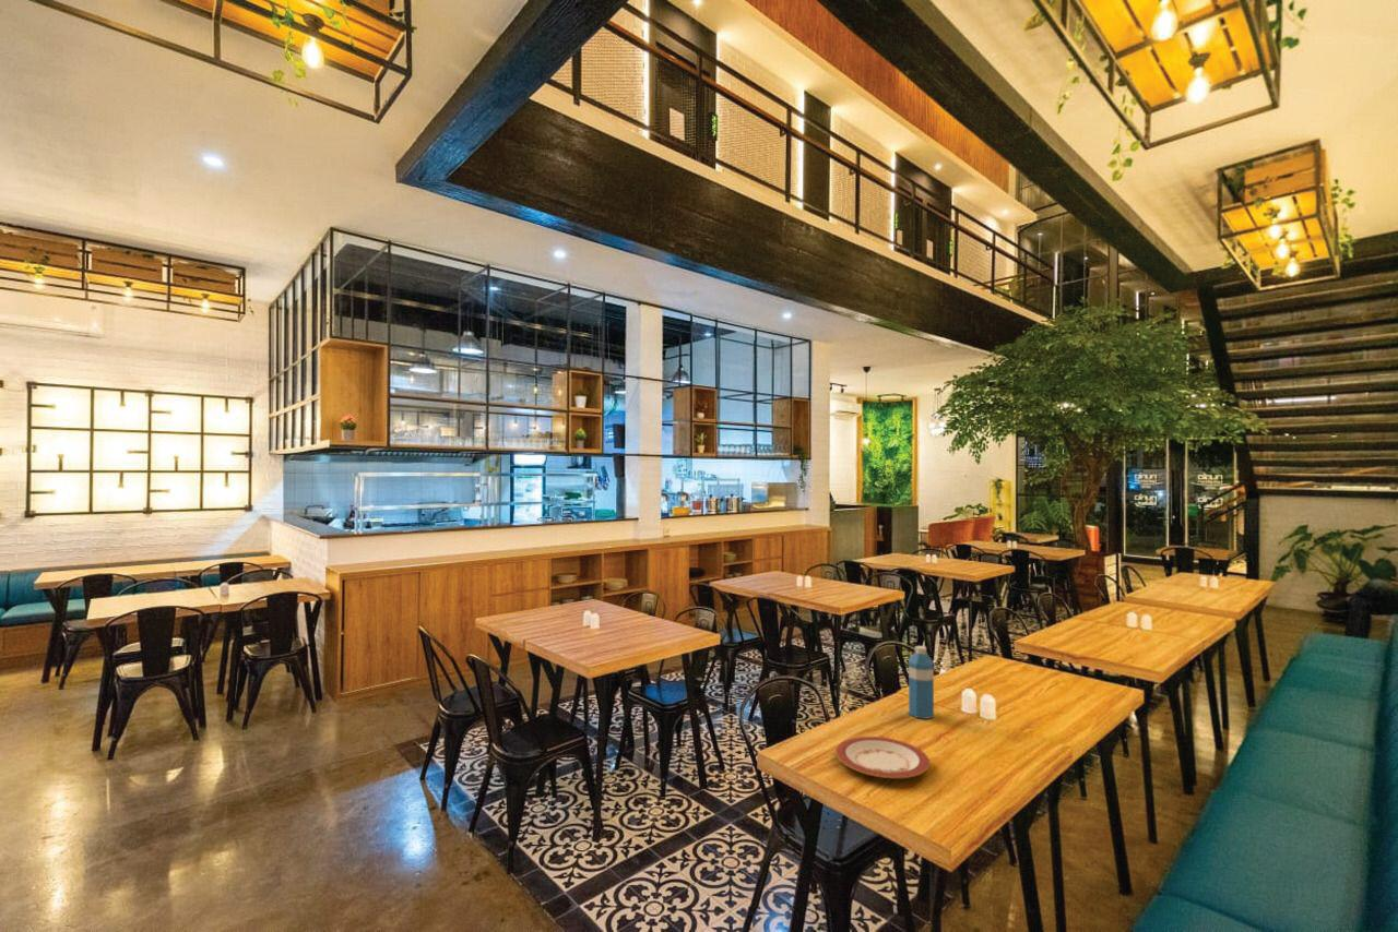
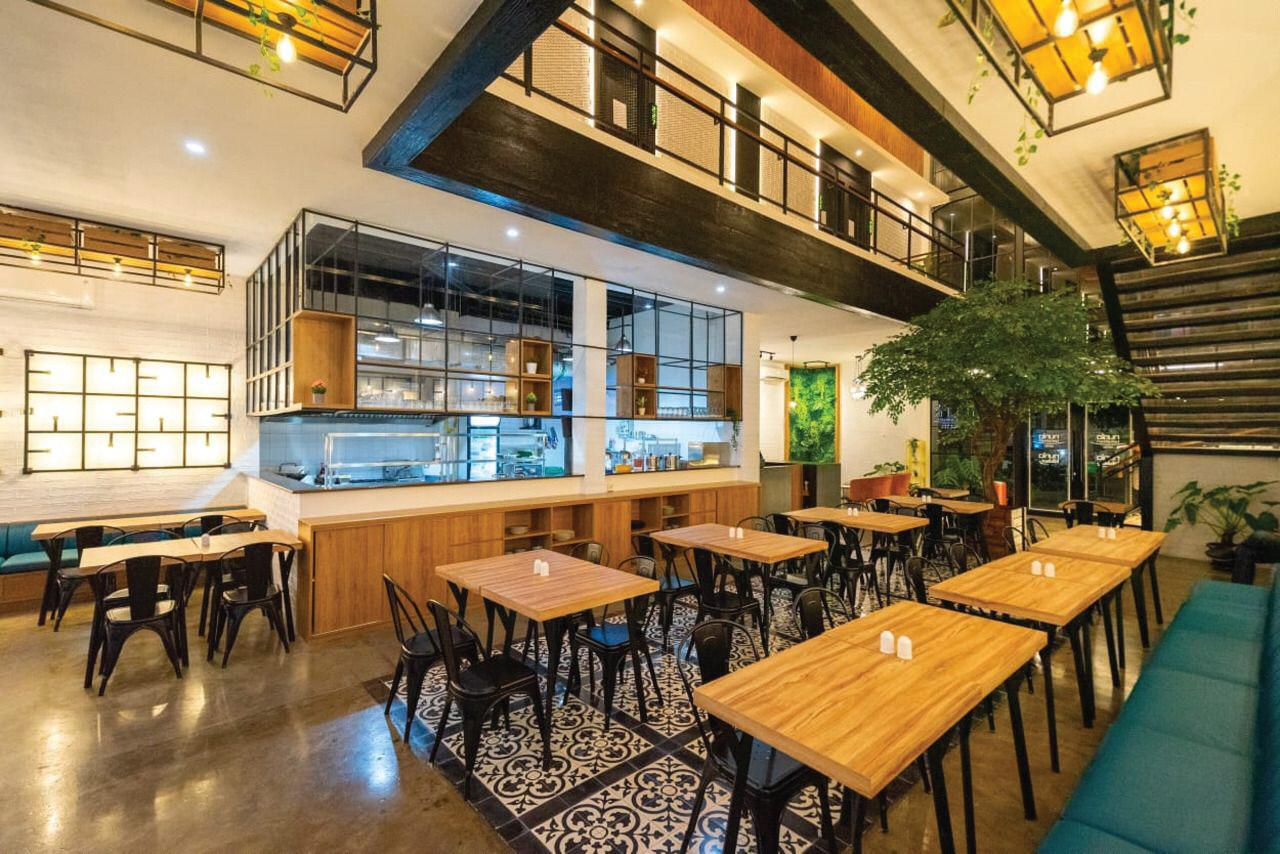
- water bottle (921, 680)
- plate (881, 758)
